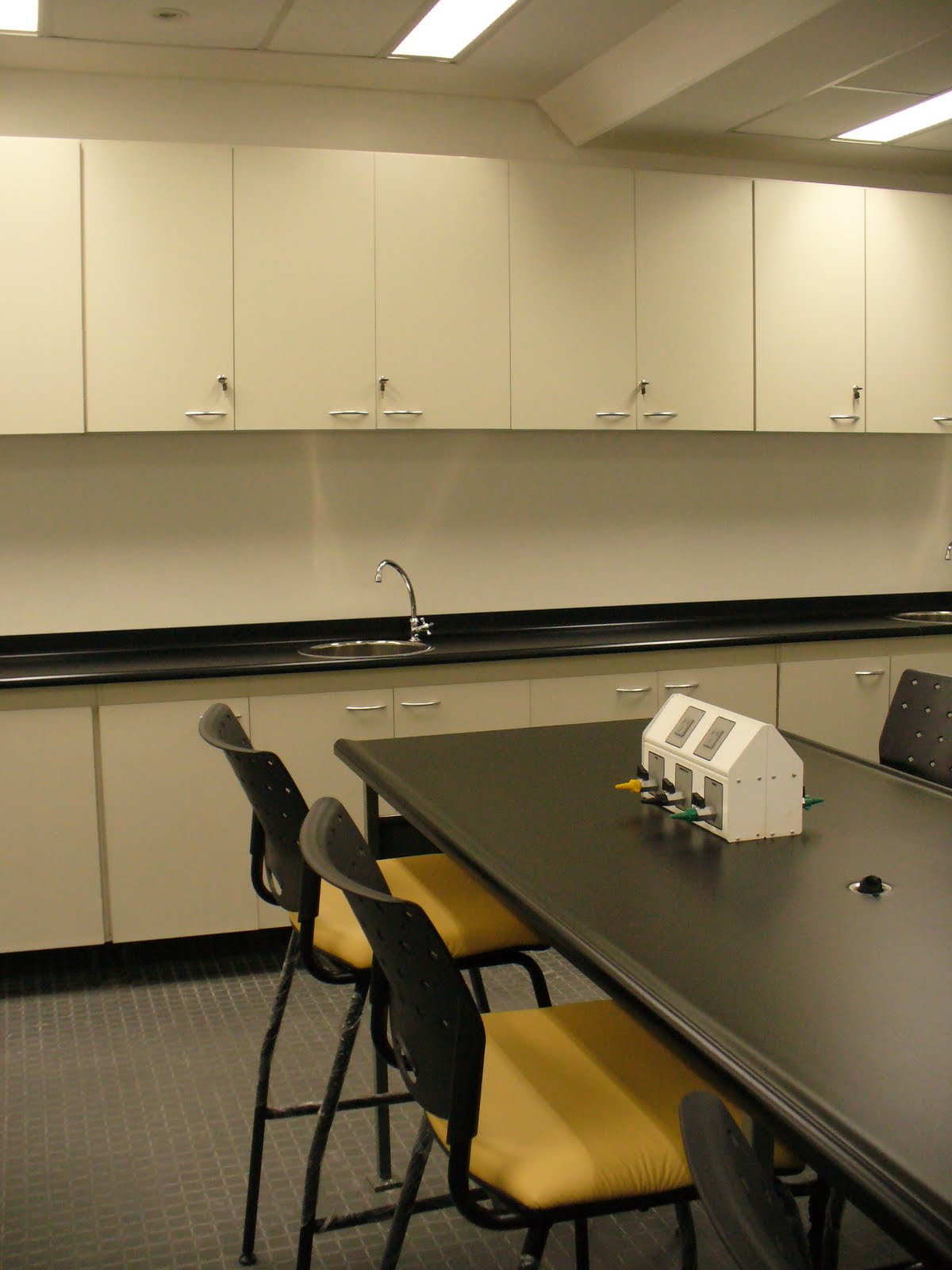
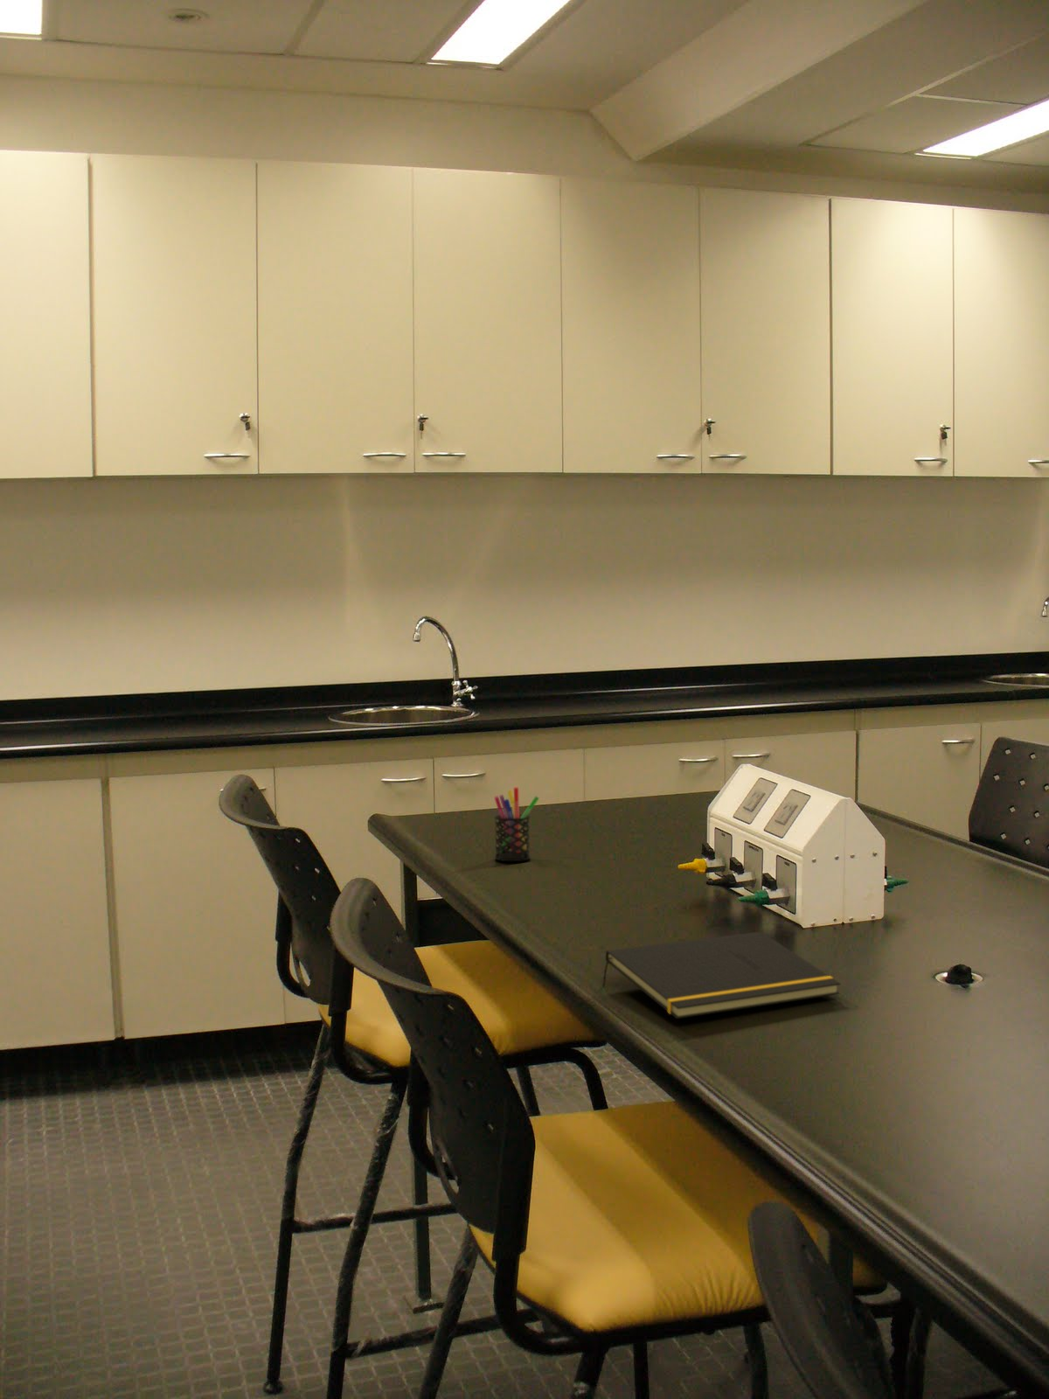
+ pen holder (517, 822)
+ notepad (721, 972)
